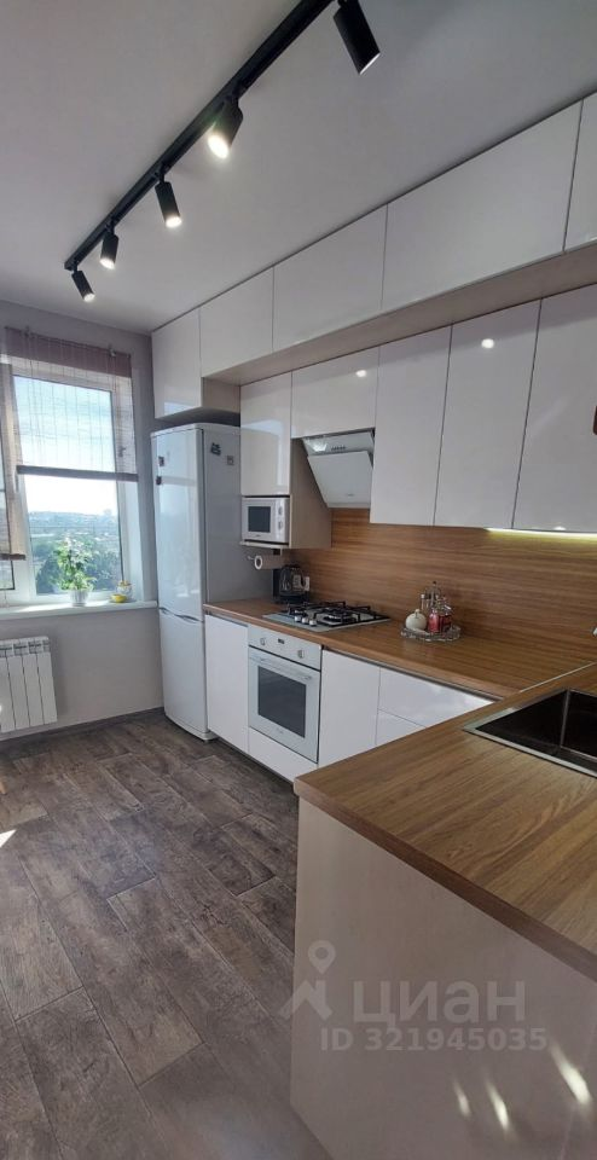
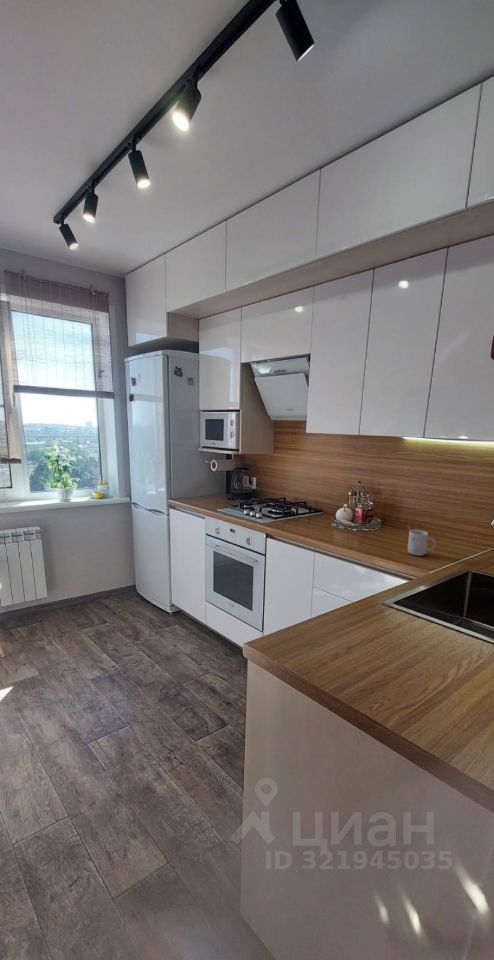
+ mug (420, 540)
